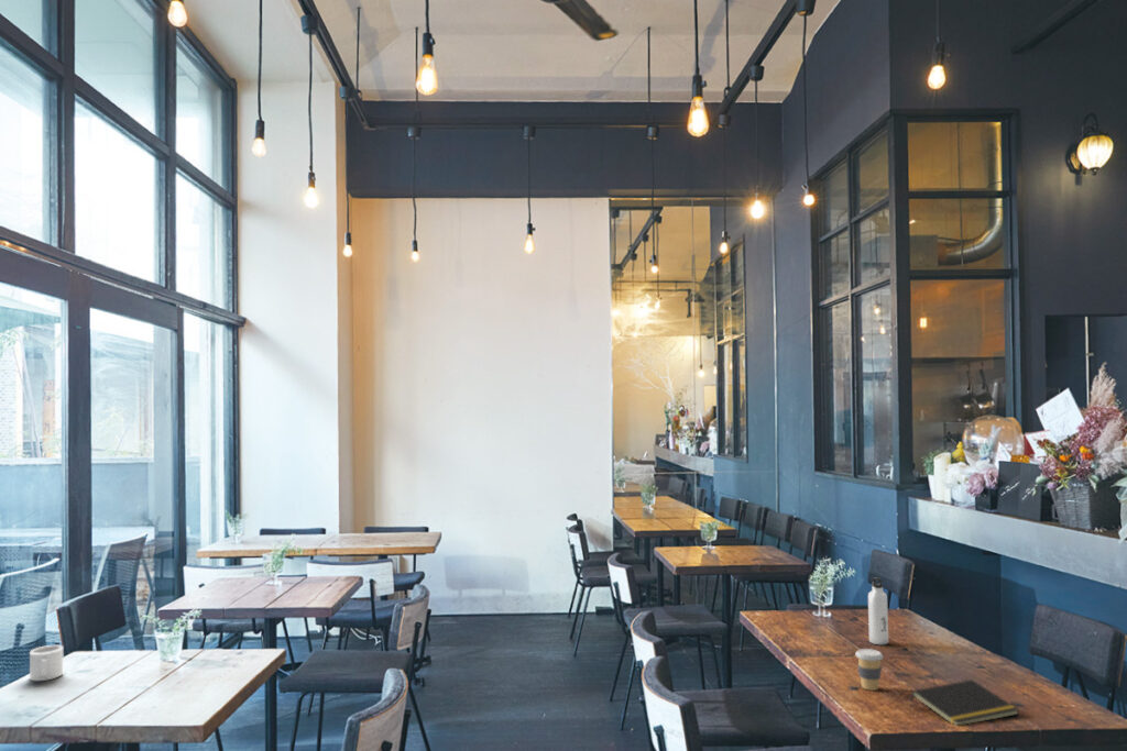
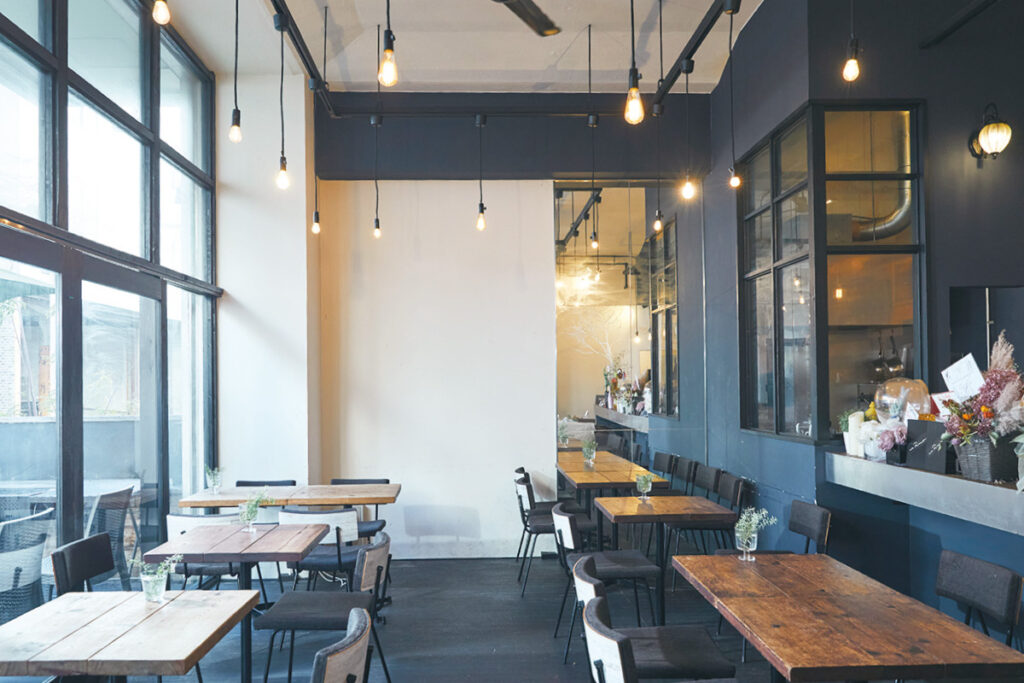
- coffee cup (869, 670)
- mug (47, 663)
- water bottle (877, 609)
- notepad (964, 702)
